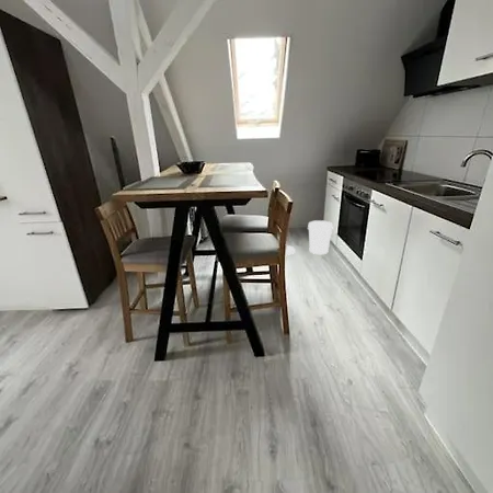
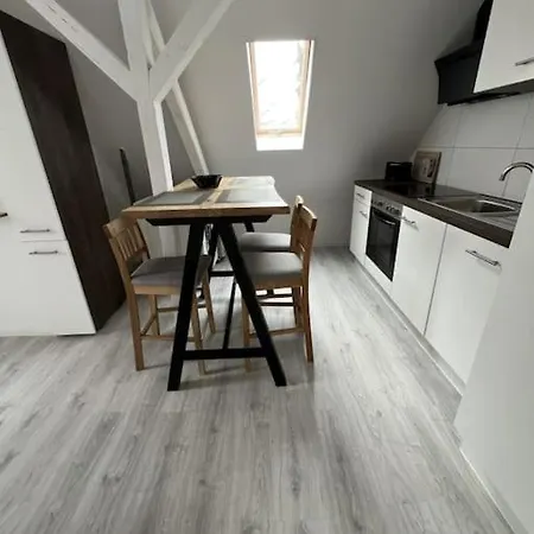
- bucket (309, 237)
